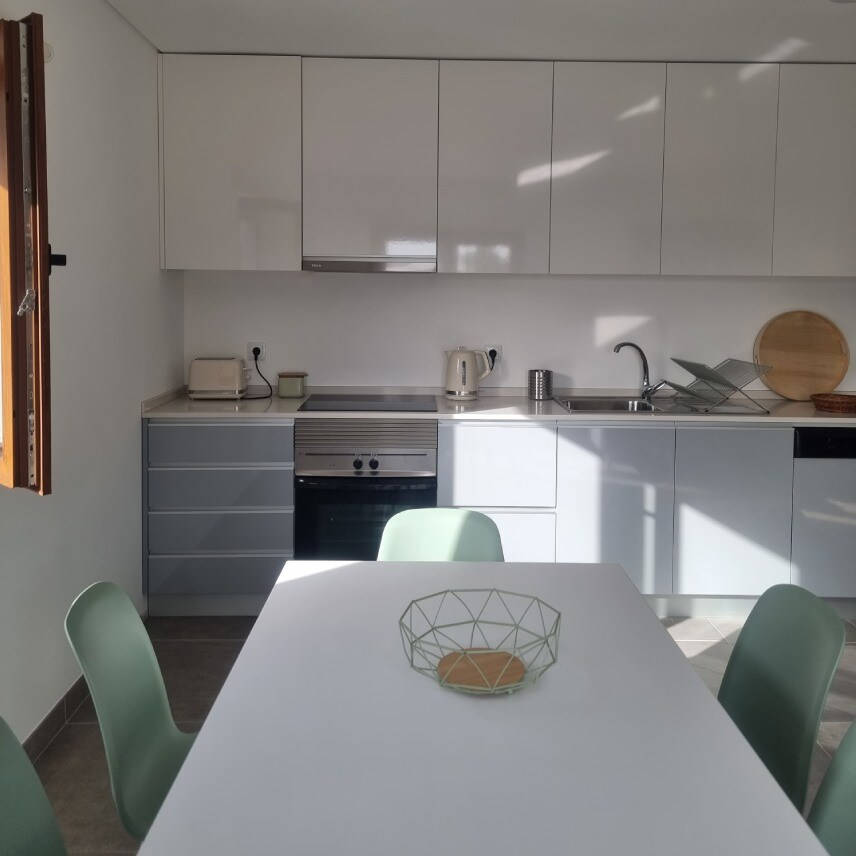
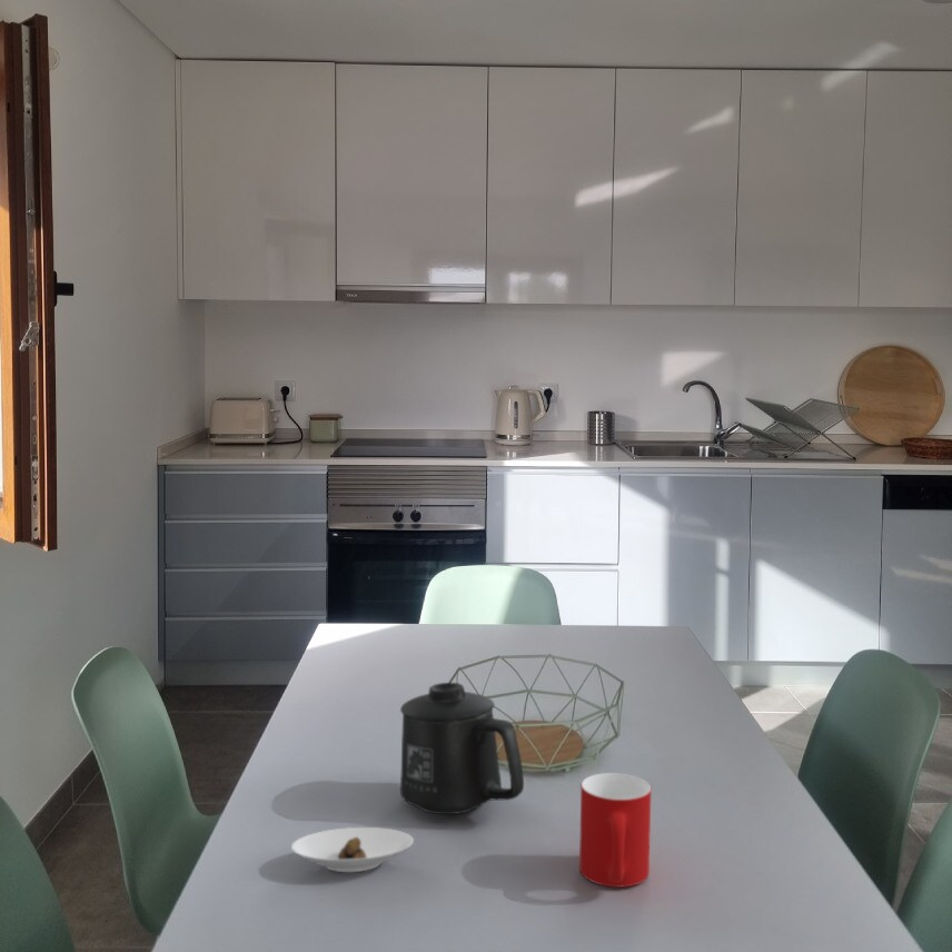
+ cup (615, 834)
+ mug (463, 745)
+ saucer (353, 851)
